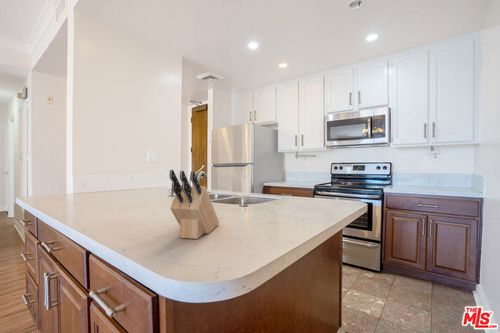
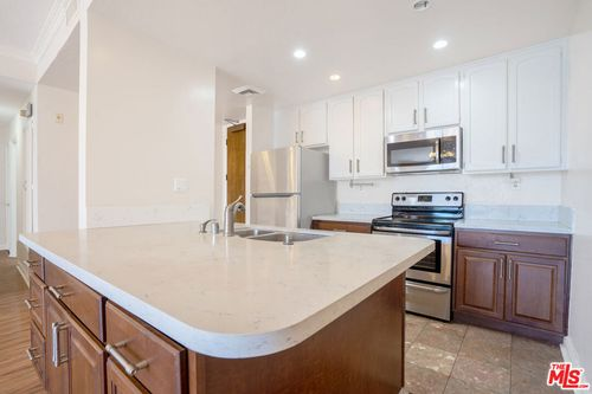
- knife block (195, 201)
